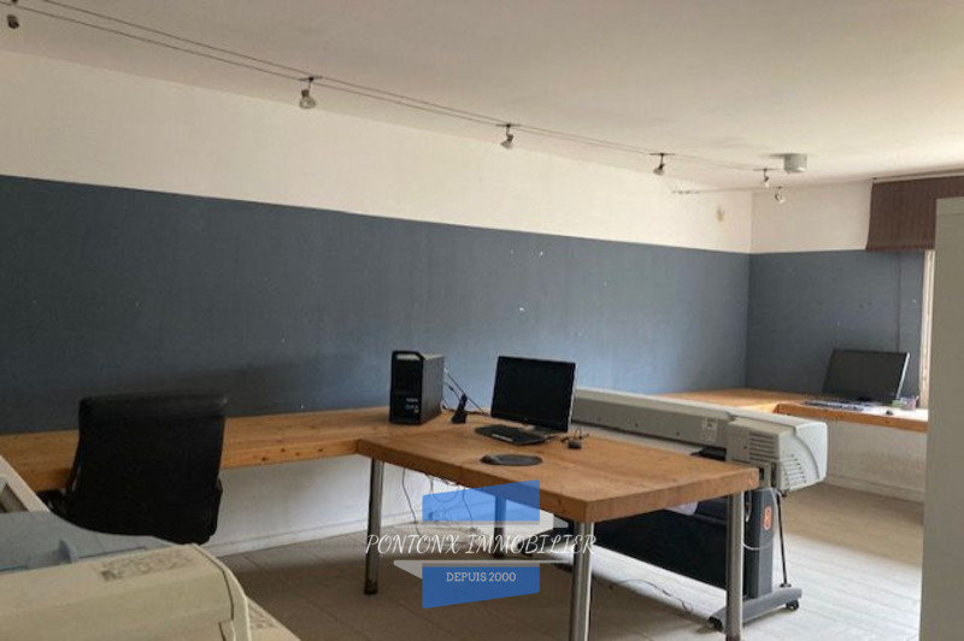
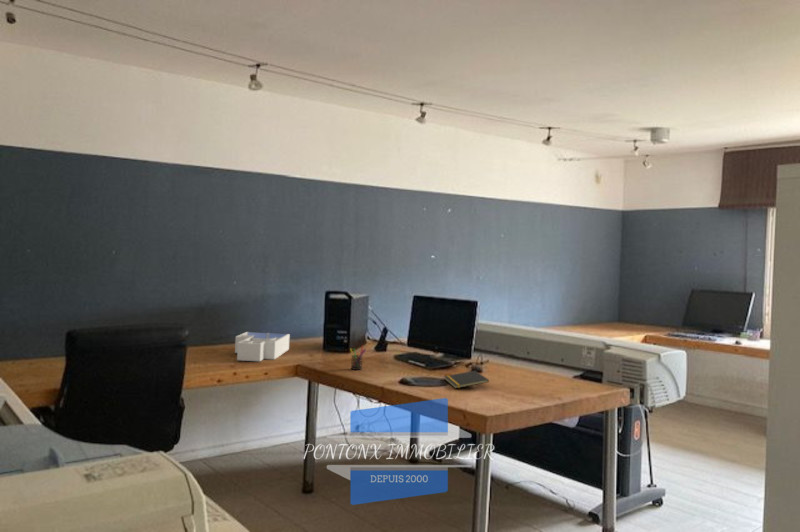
+ notepad (465, 379)
+ pen holder (357, 357)
+ desk organizer (257, 346)
